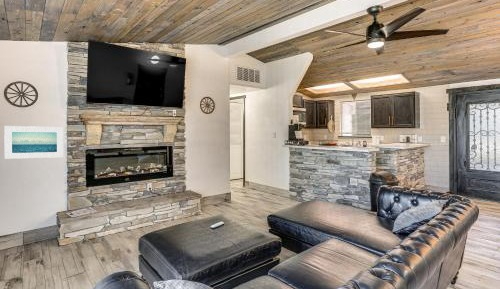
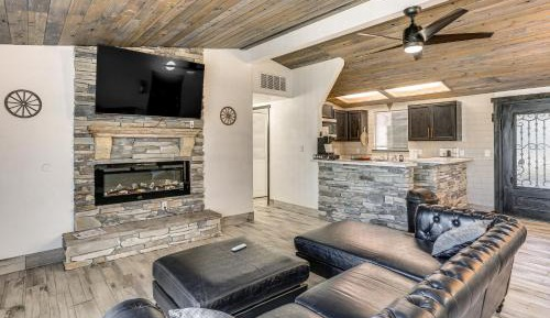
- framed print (35, 142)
